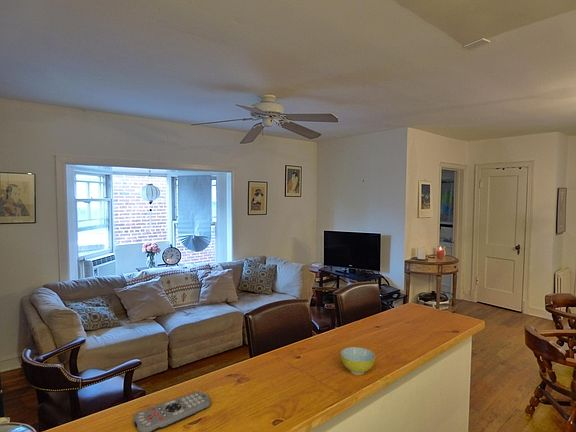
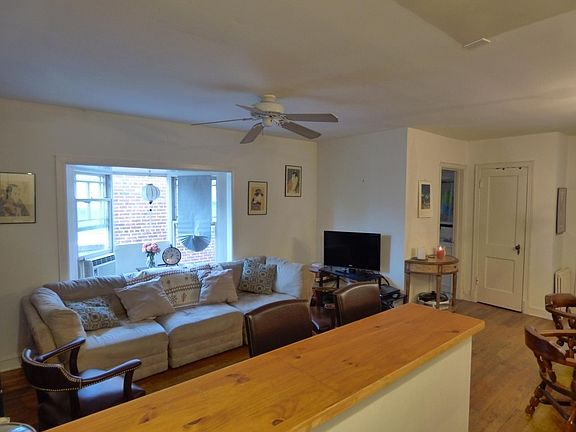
- bowl (357, 362)
- remote control (174, 410)
